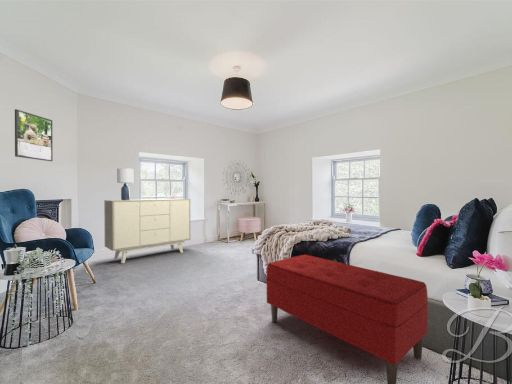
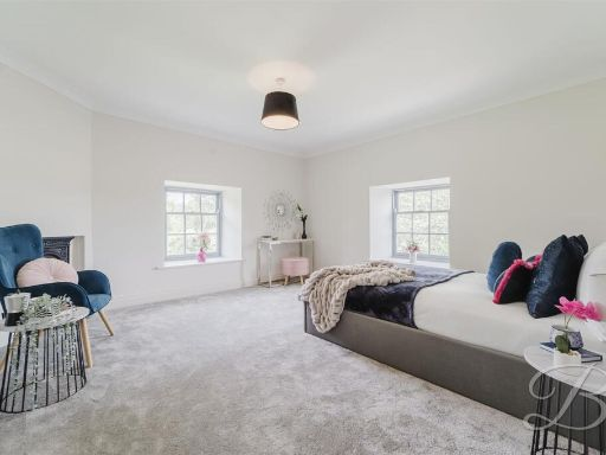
- bench (336, 304)
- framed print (35, 137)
- lamp (125, 184)
- sideboard (150, 227)
